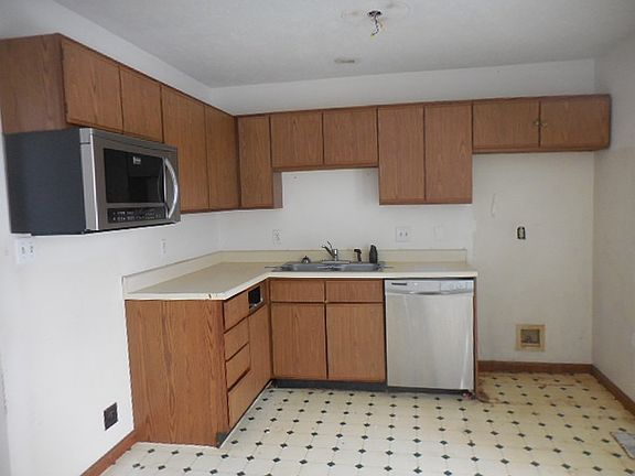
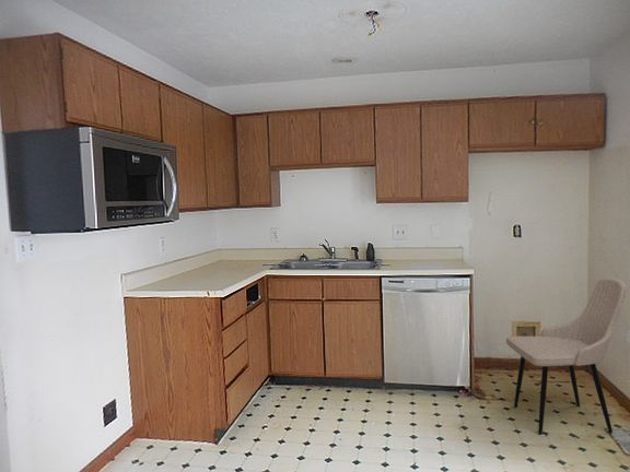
+ dining chair (567, 350)
